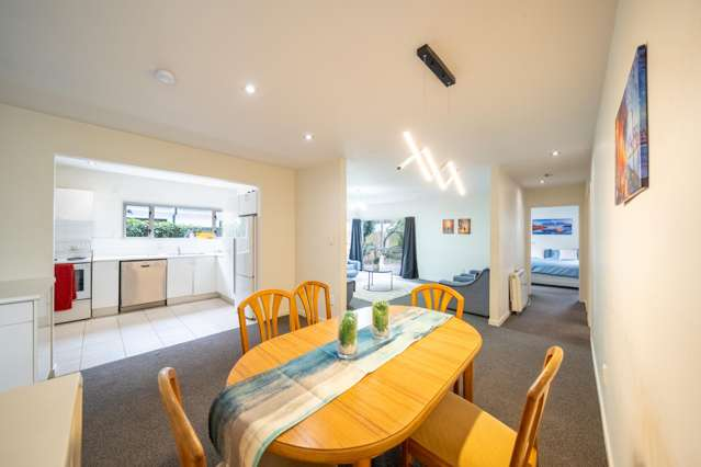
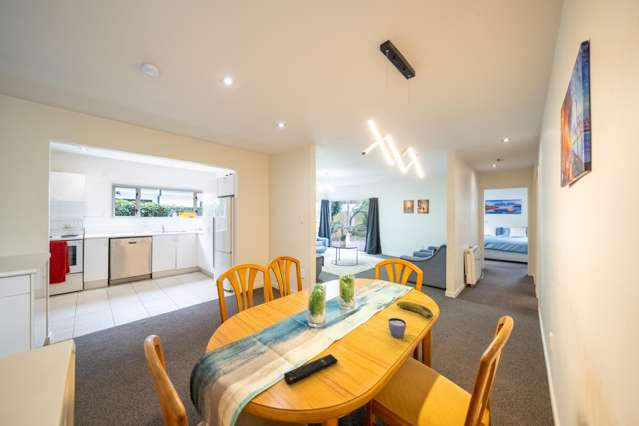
+ fruit (413, 309)
+ cup (398, 327)
+ remote control (311, 368)
